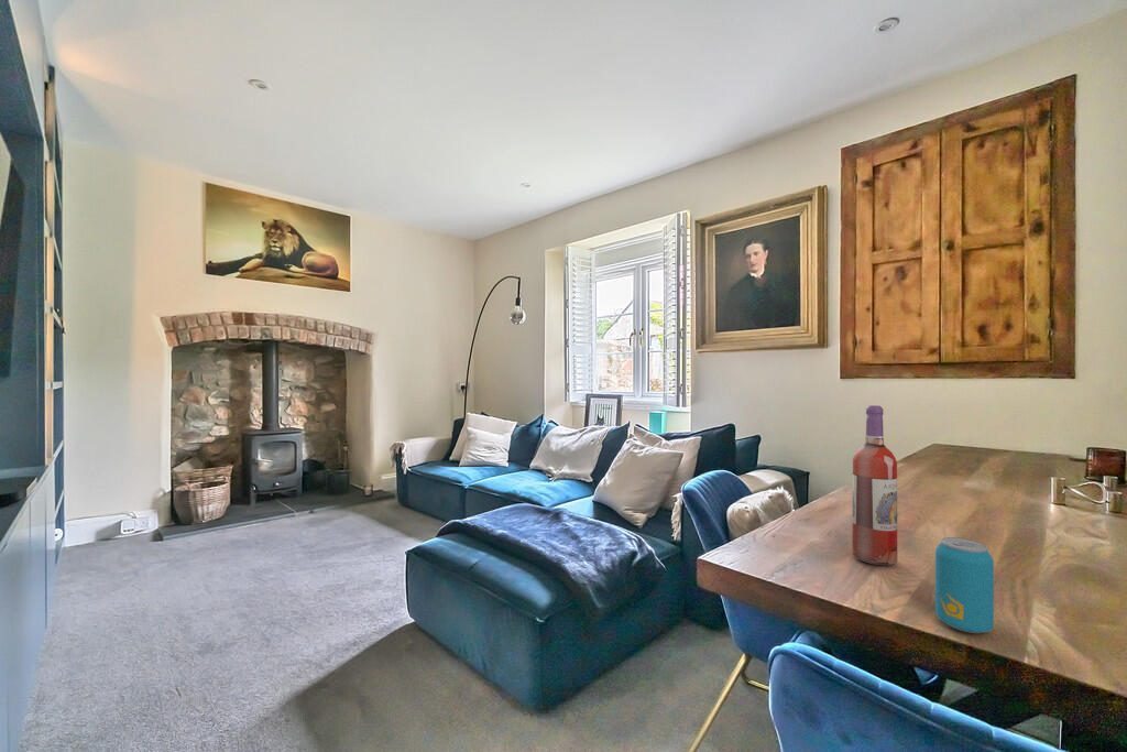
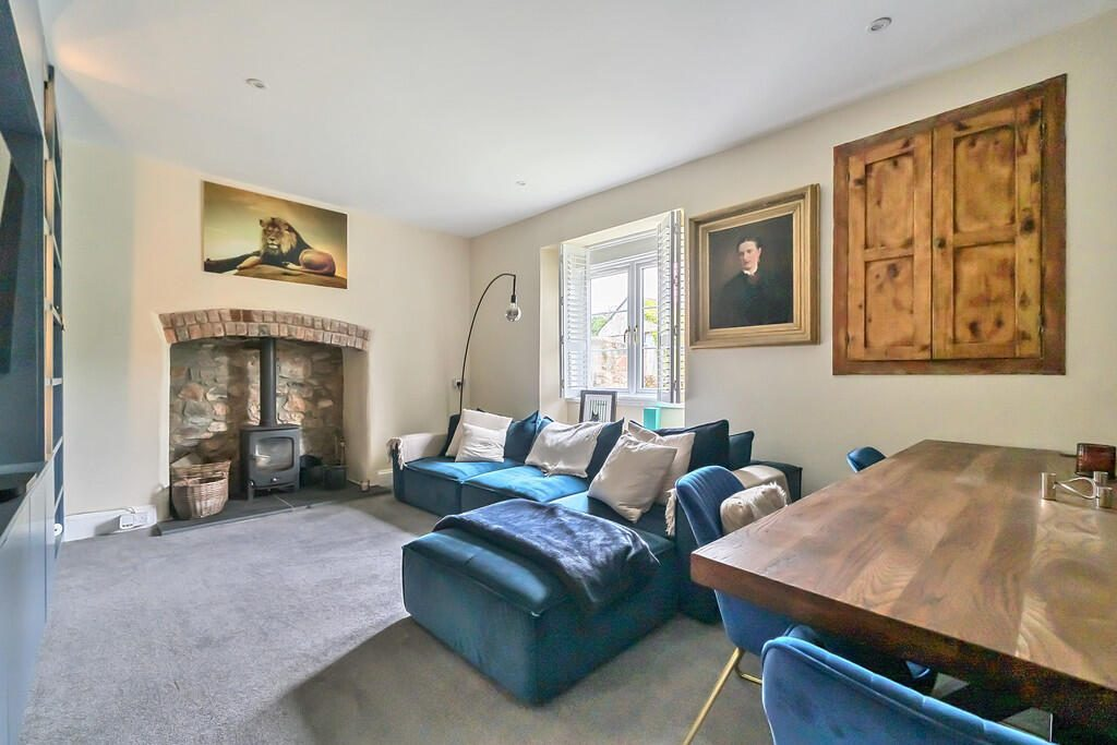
- wine bottle (874, 482)
- beverage can (963, 585)
